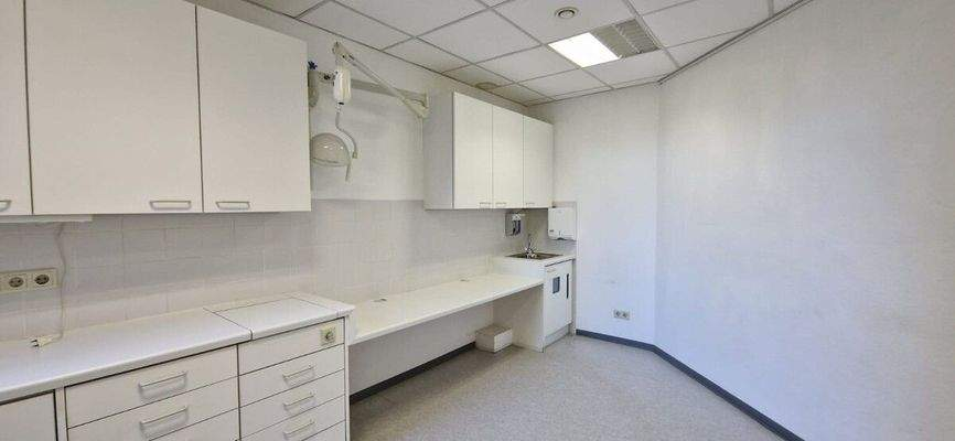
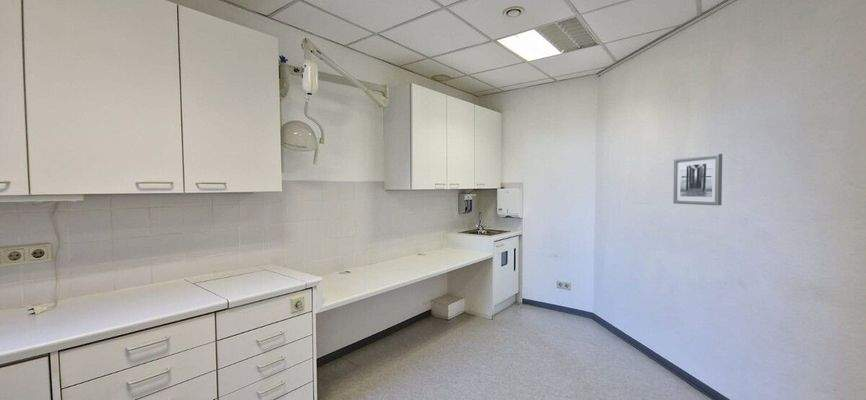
+ wall art (695, 180)
